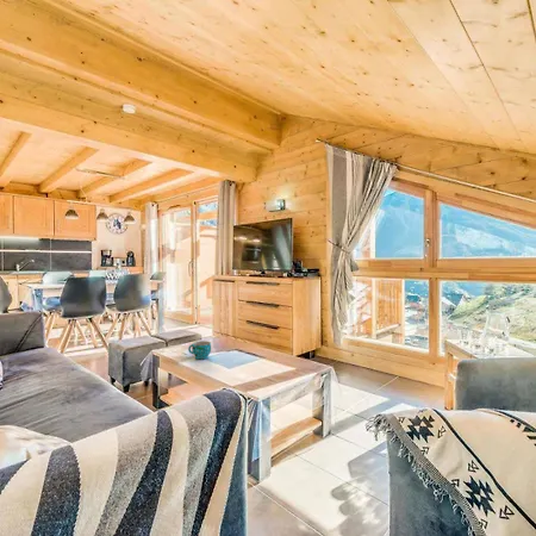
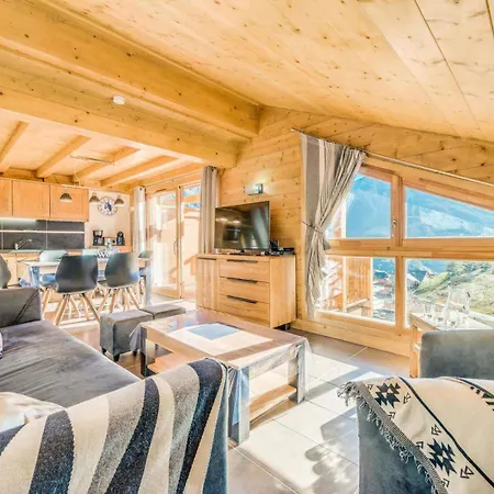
- cup (200, 350)
